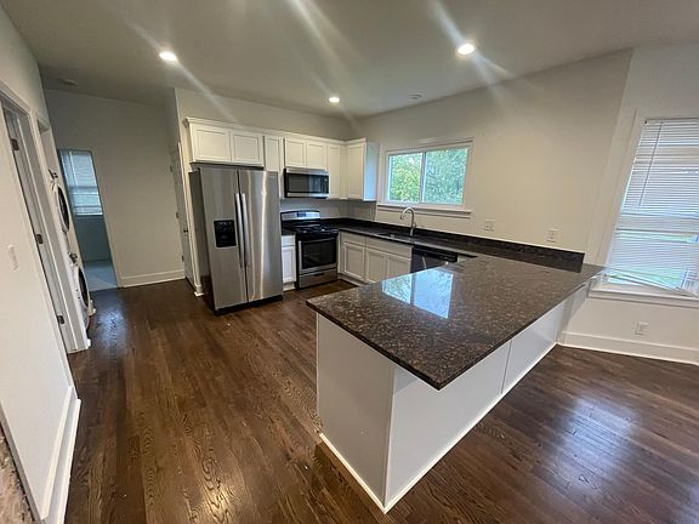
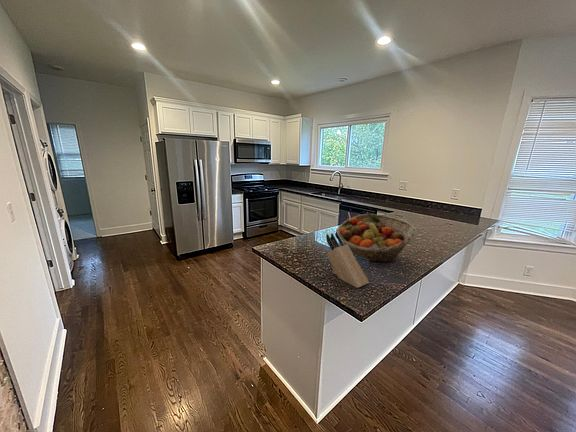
+ knife block (345, 257)
+ fruit basket (372, 235)
